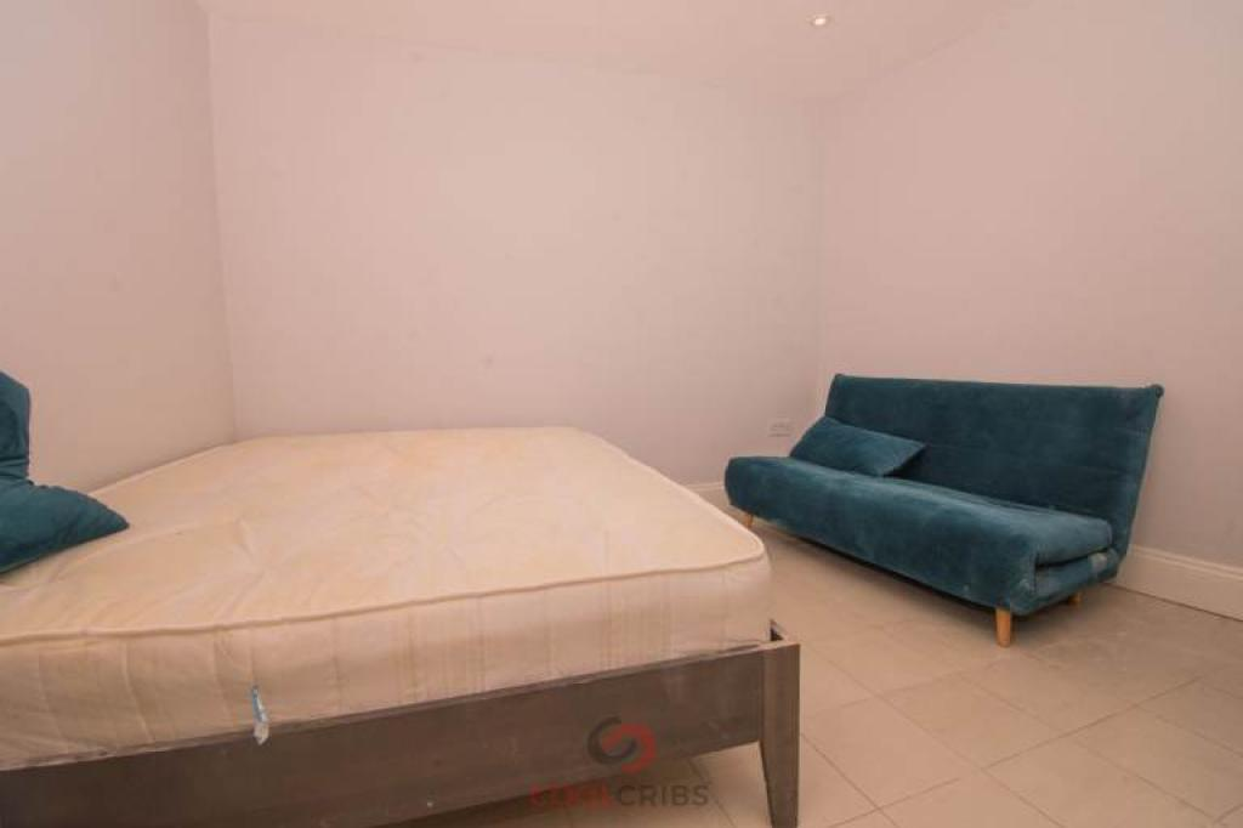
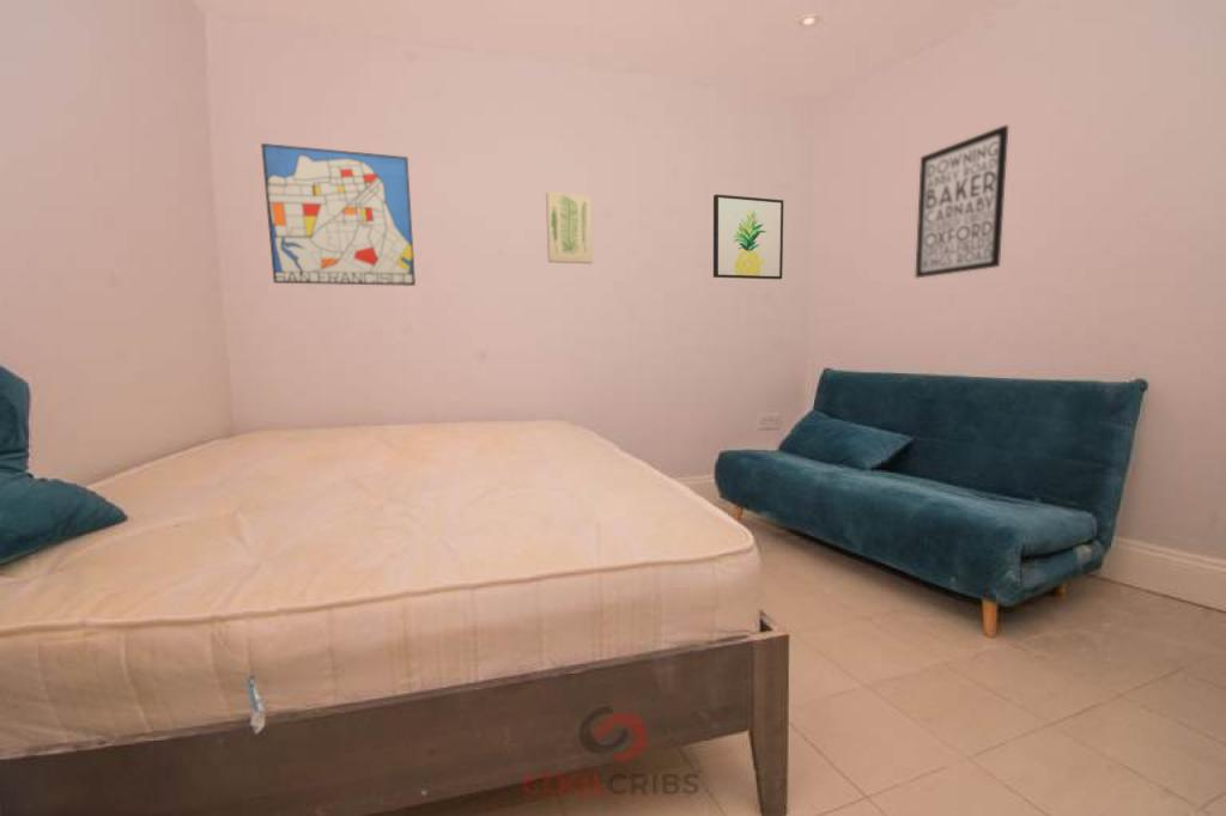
+ wall art (569, 229)
+ wall art (957, 208)
+ wall art (342, 218)
+ wall art (748, 238)
